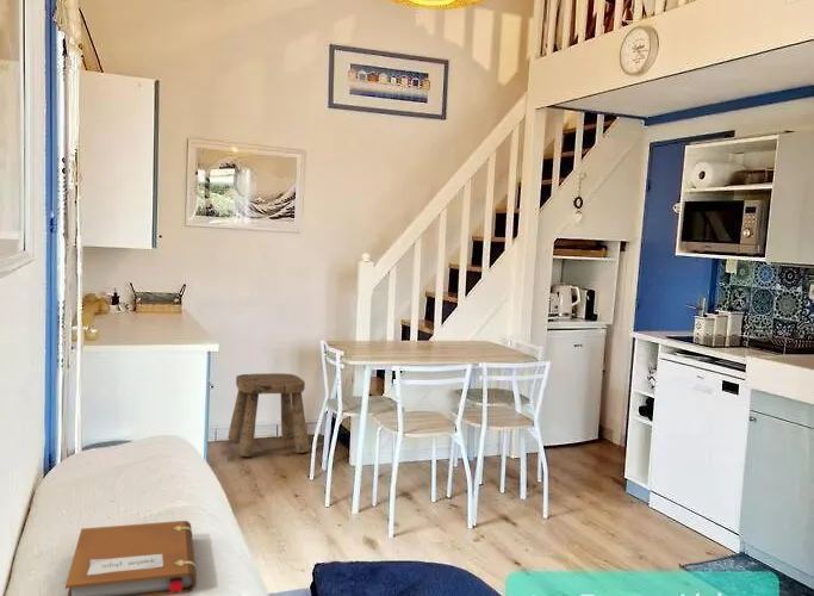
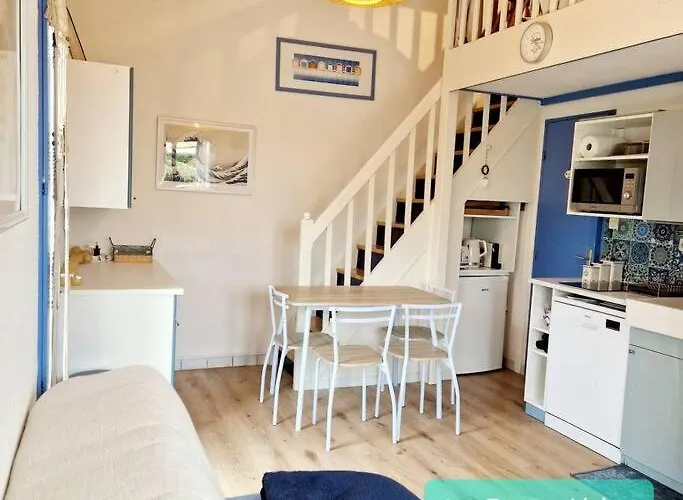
- notebook (135, 559)
- stool (256, 410)
